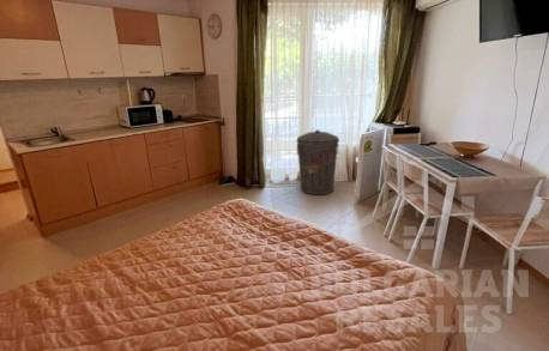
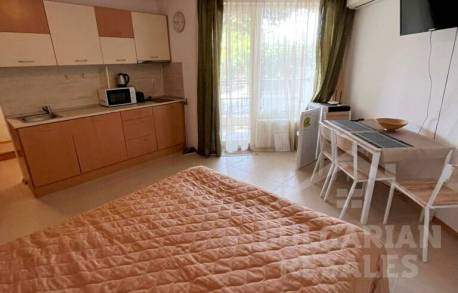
- trash can (316, 159)
